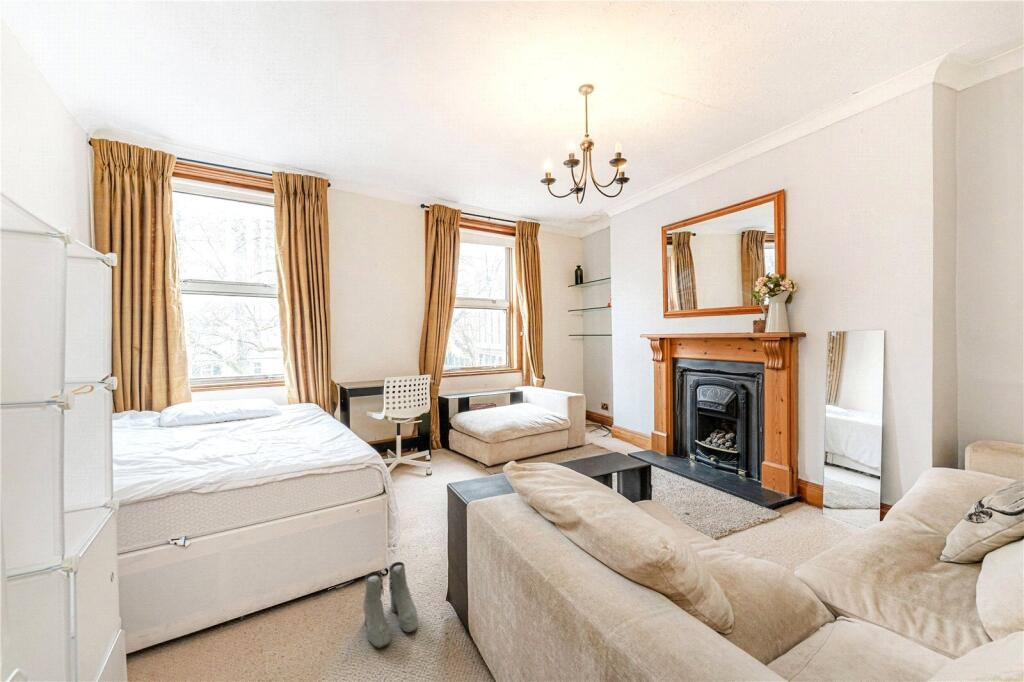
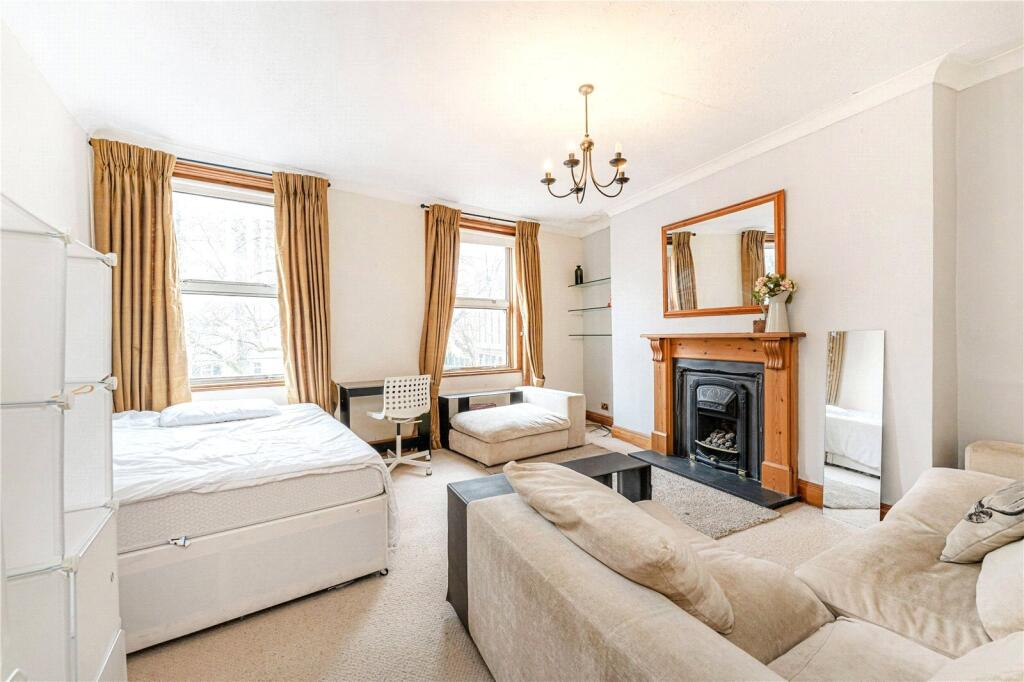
- boots (391, 599)
